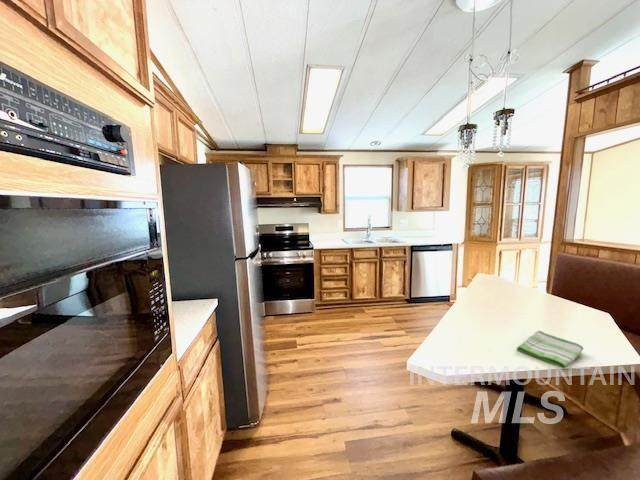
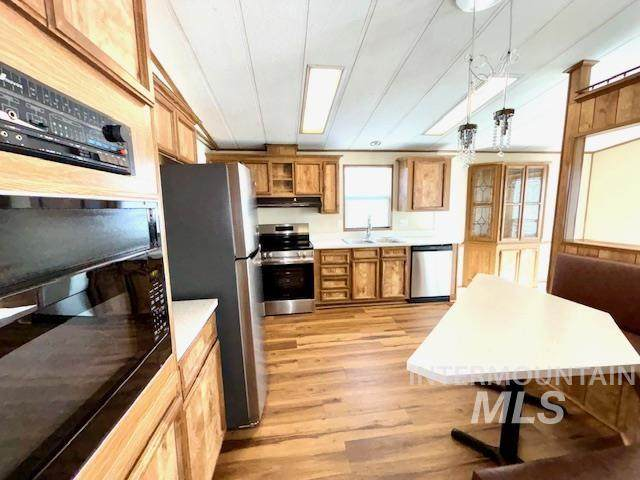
- dish towel (549, 347)
